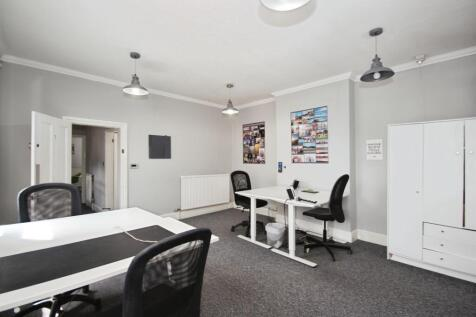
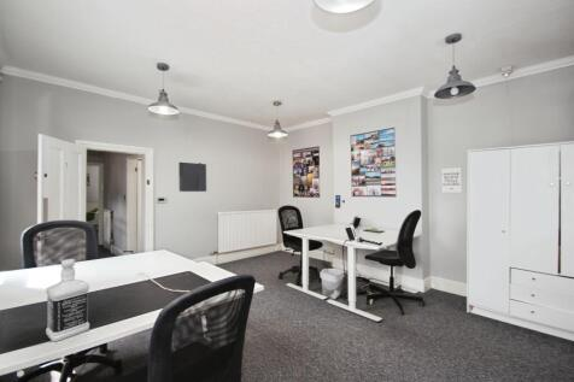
+ bottle (68, 295)
